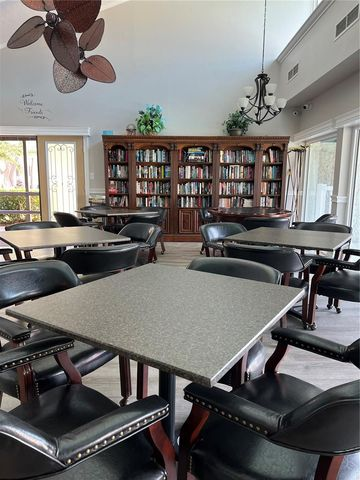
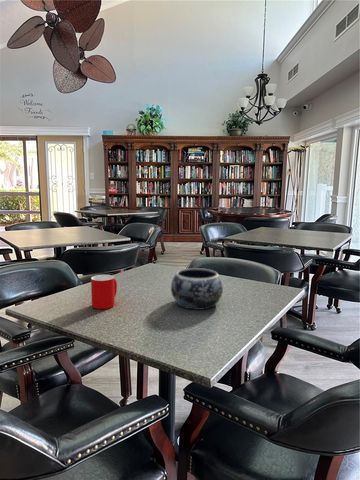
+ cup (106, 290)
+ decorative bowl (196, 288)
